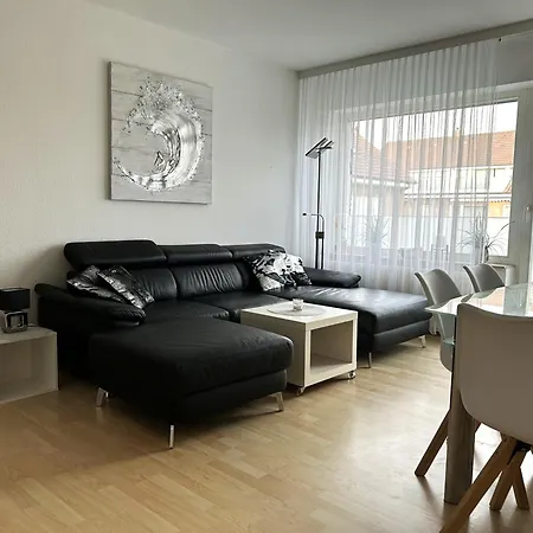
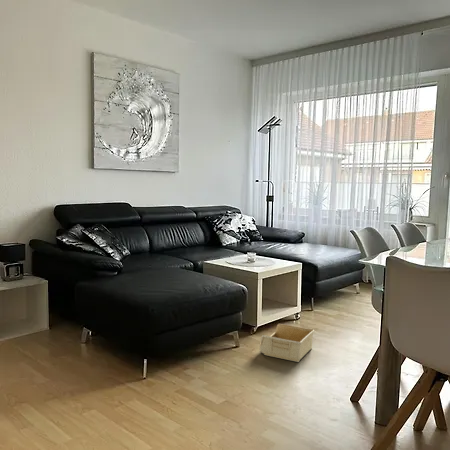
+ storage bin (286, 341)
